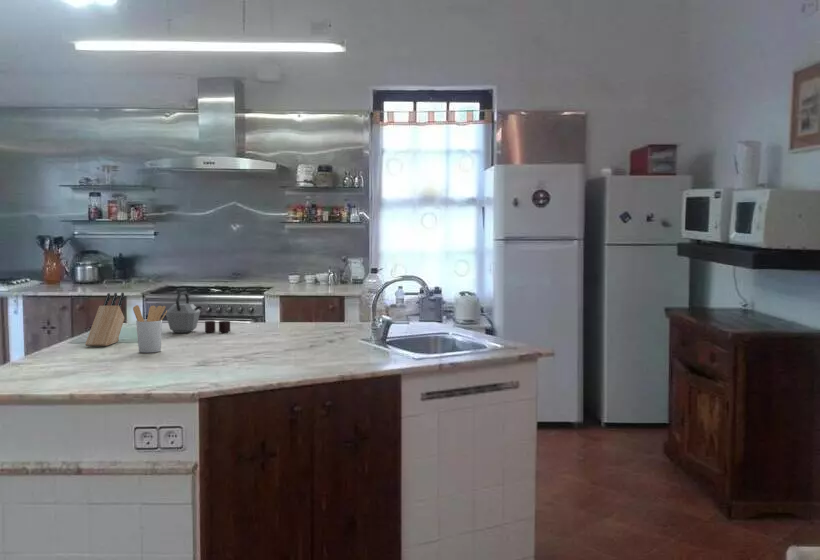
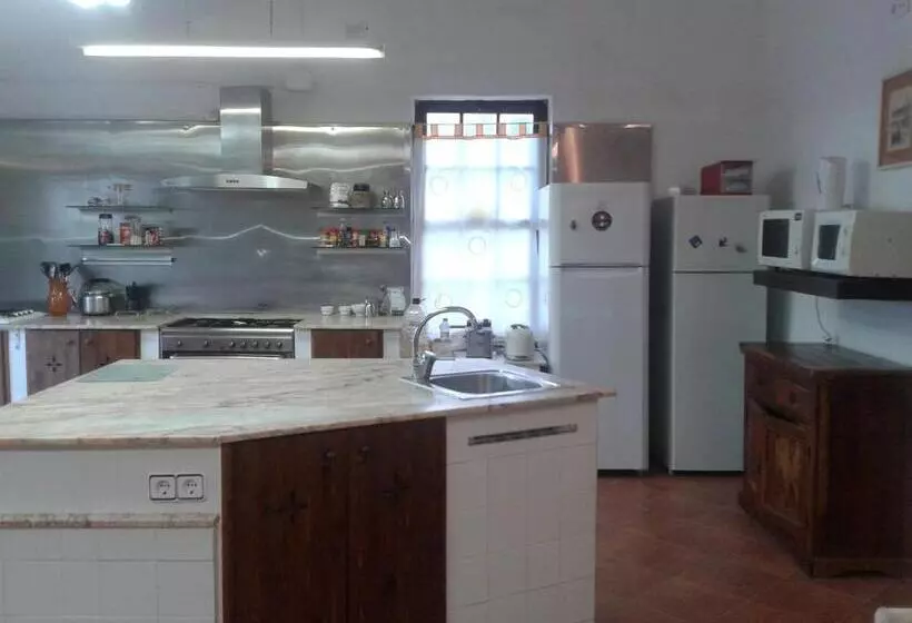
- utensil holder (152, 327)
- knife block (106, 318)
- kettle (199, 312)
